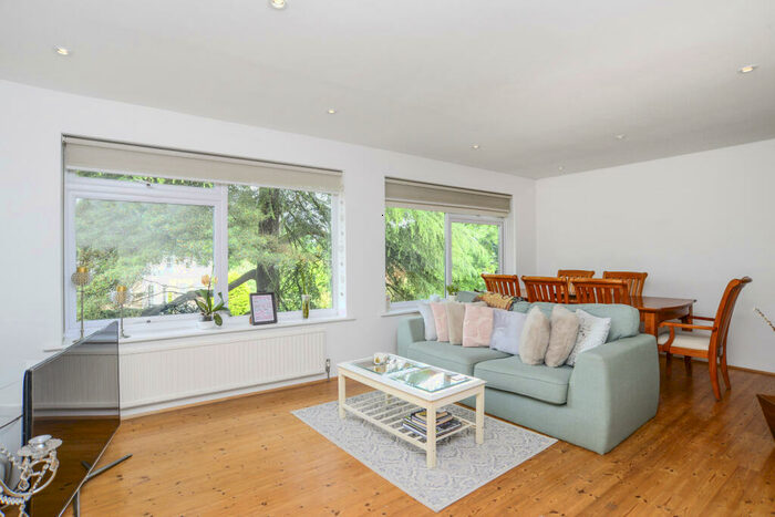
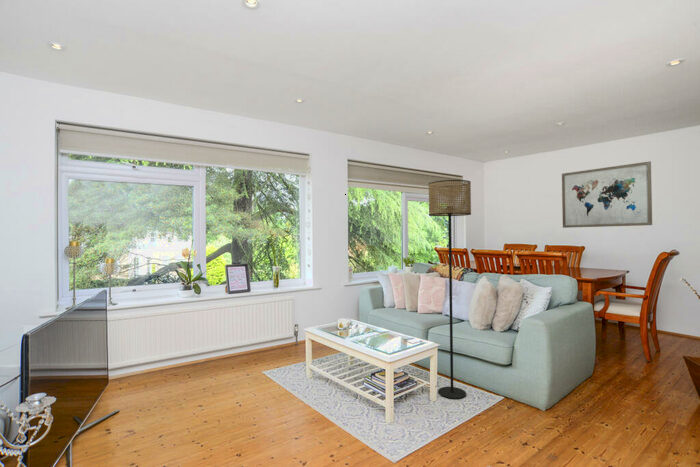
+ wall art (603, 197)
+ floor lamp (450, 287)
